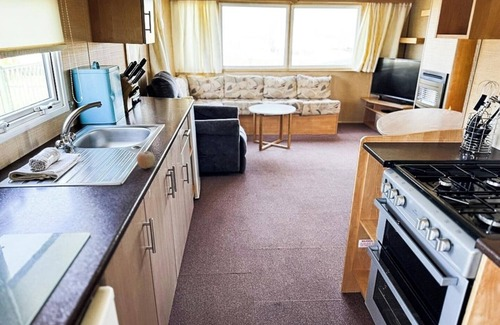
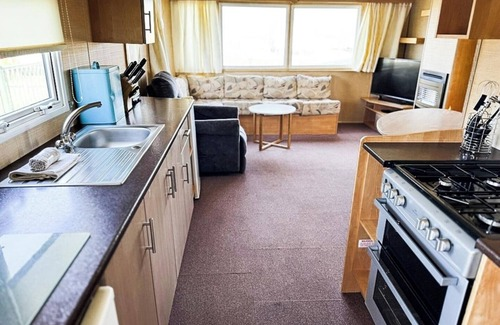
- fruit (145, 158)
